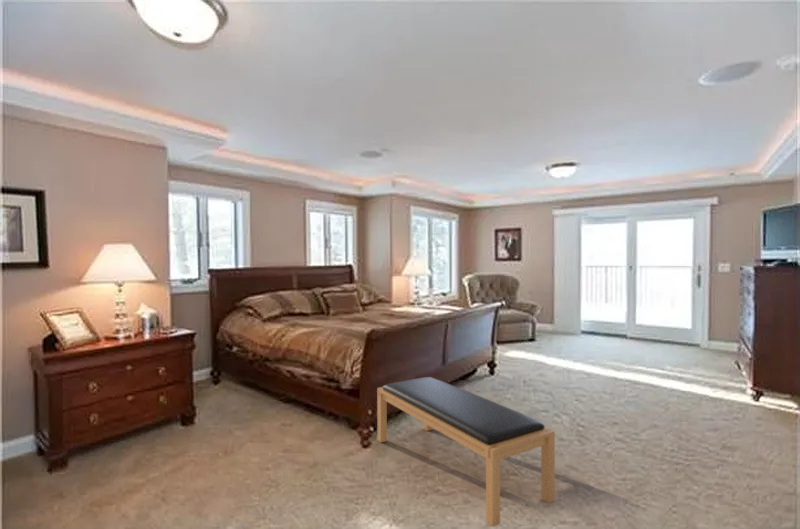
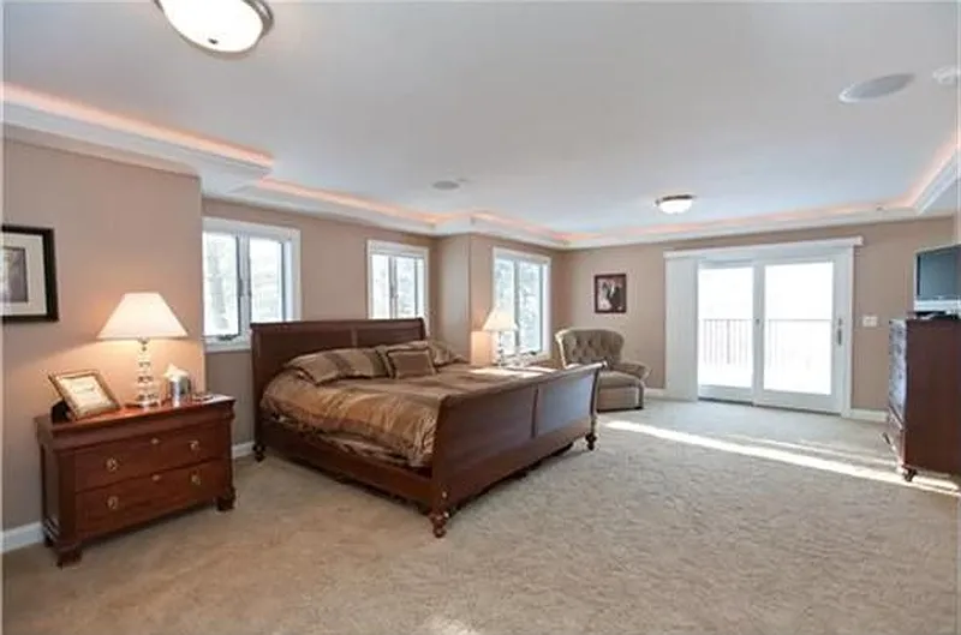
- bench (453, 432)
